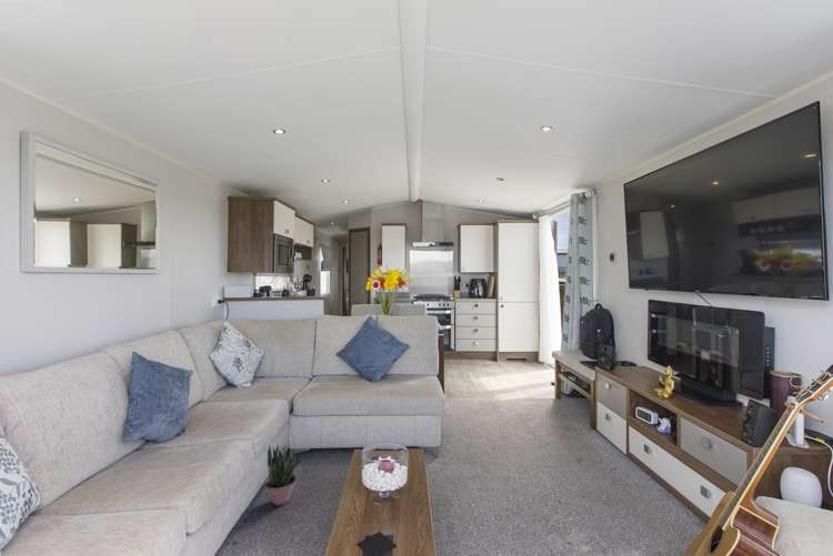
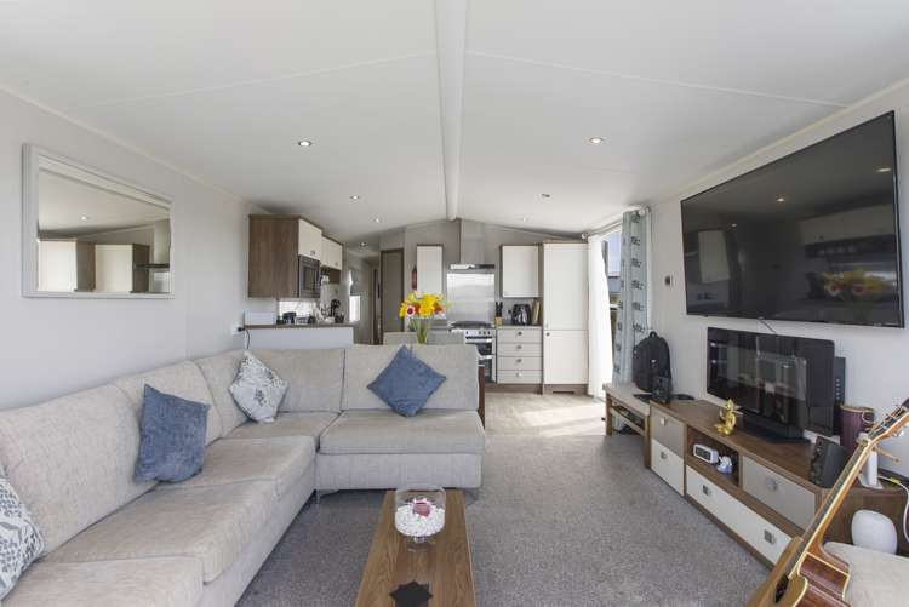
- potted plant (282, 471)
